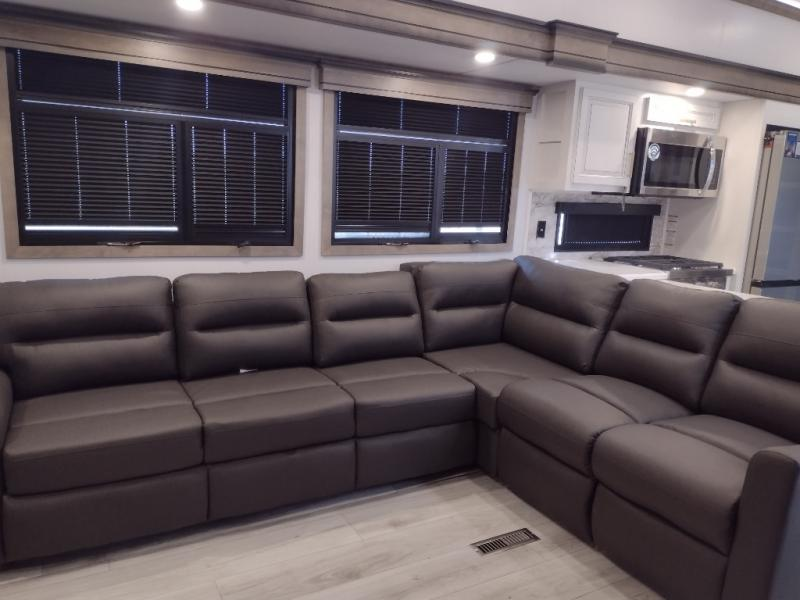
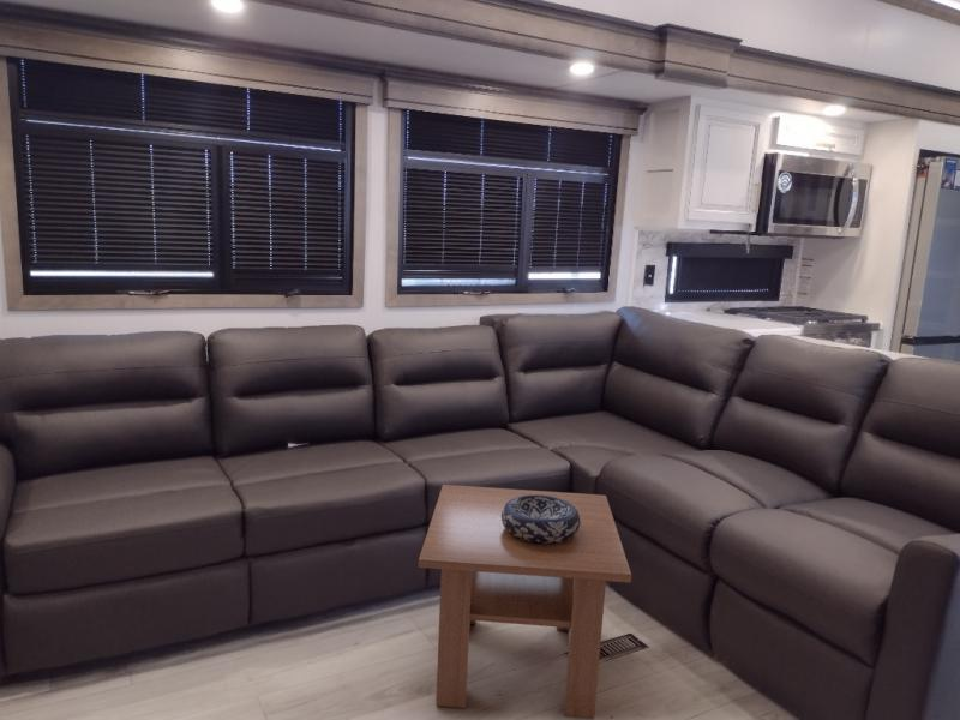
+ coffee table (520, 594)
+ decorative bowl (540, 517)
